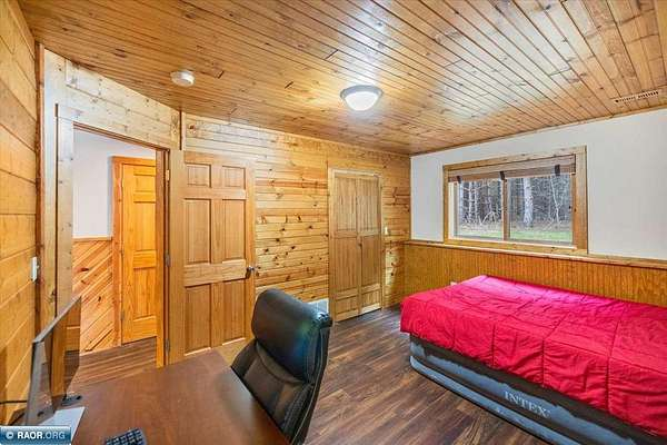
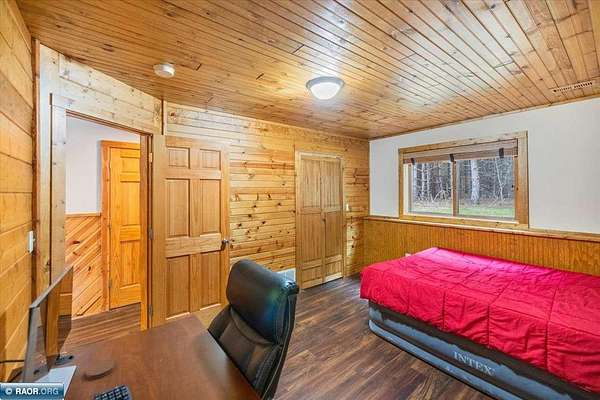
+ coaster (100, 369)
